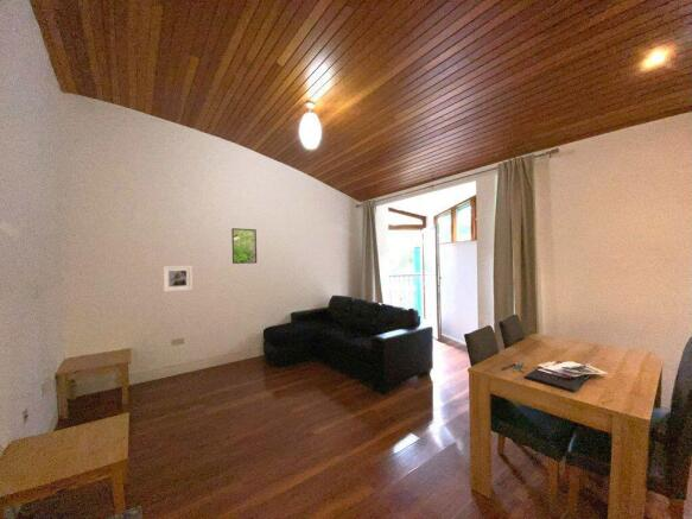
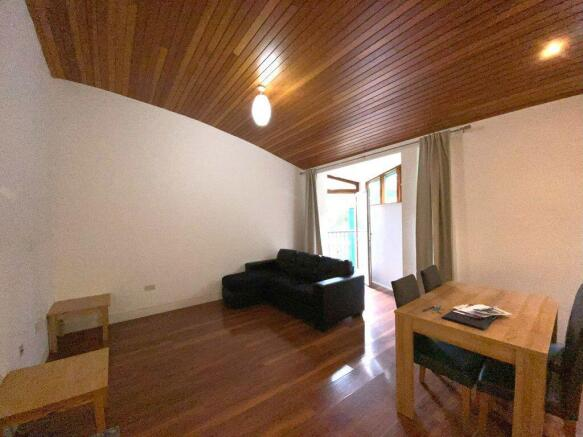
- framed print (245, 246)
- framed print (177, 278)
